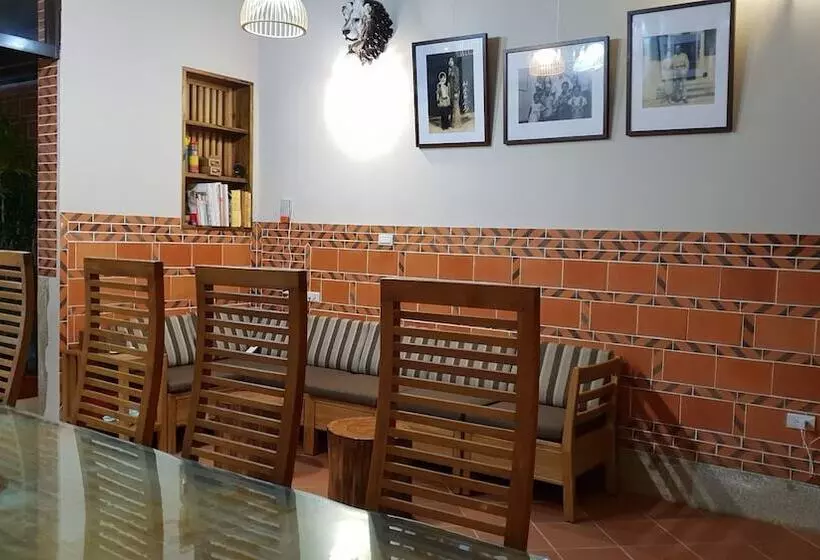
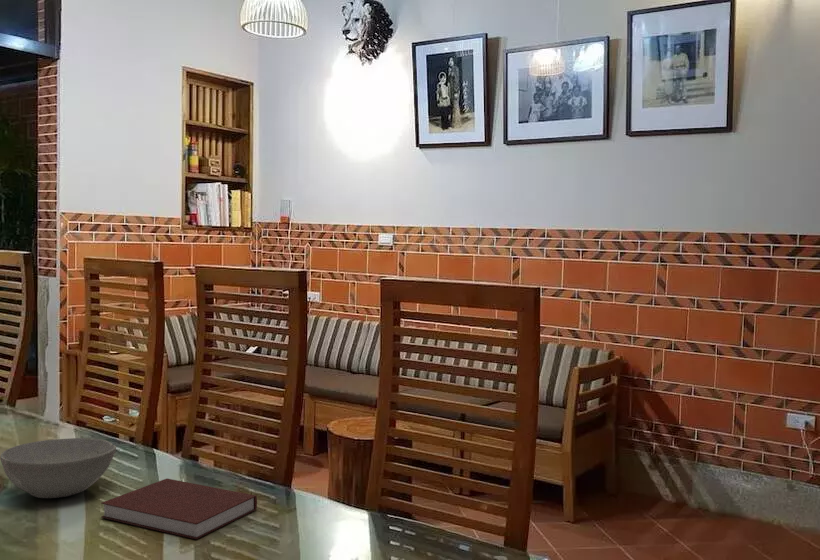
+ notebook (180, 506)
+ bowl (59, 470)
